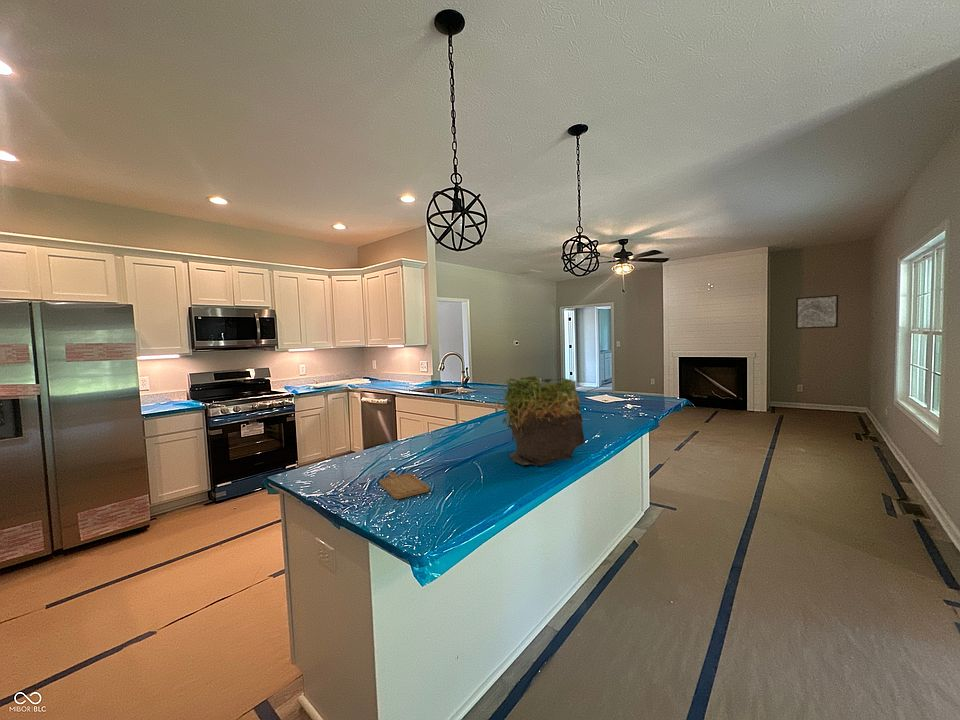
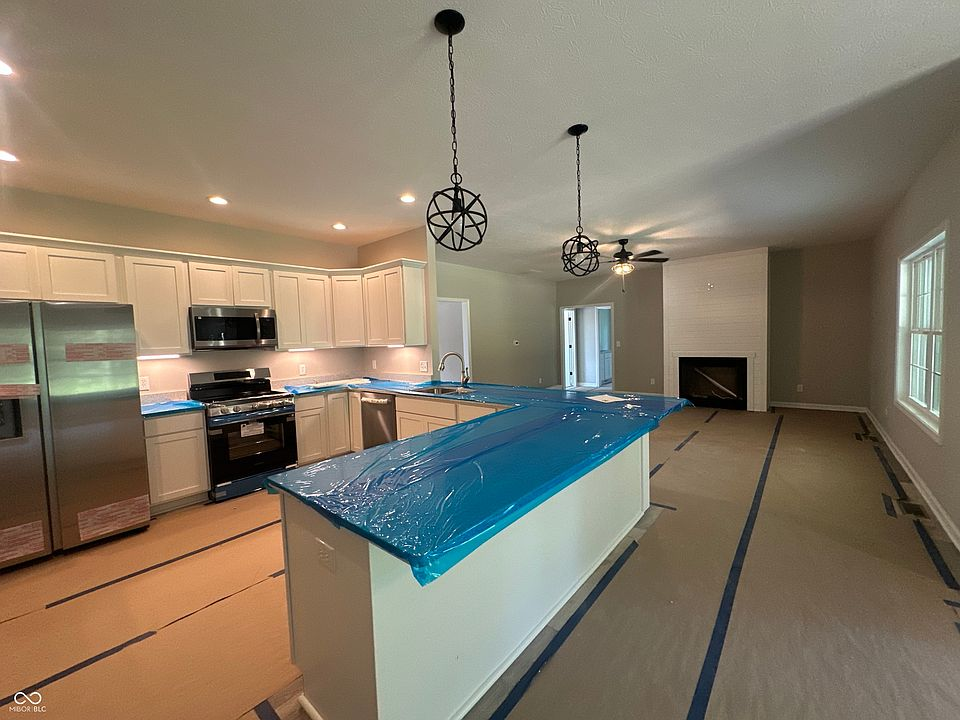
- plant (533, 418)
- chopping board (401, 483)
- wall art (816, 312)
